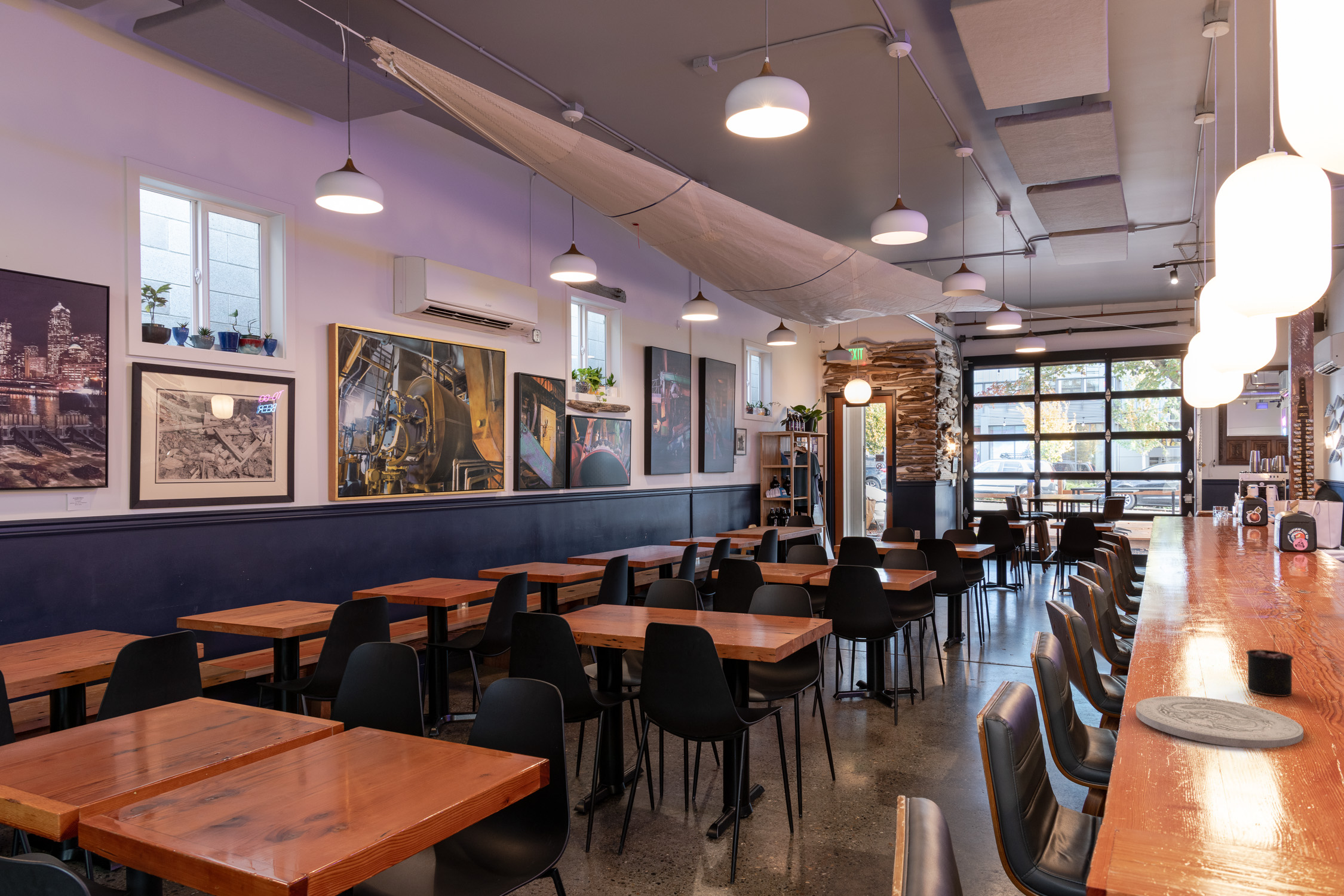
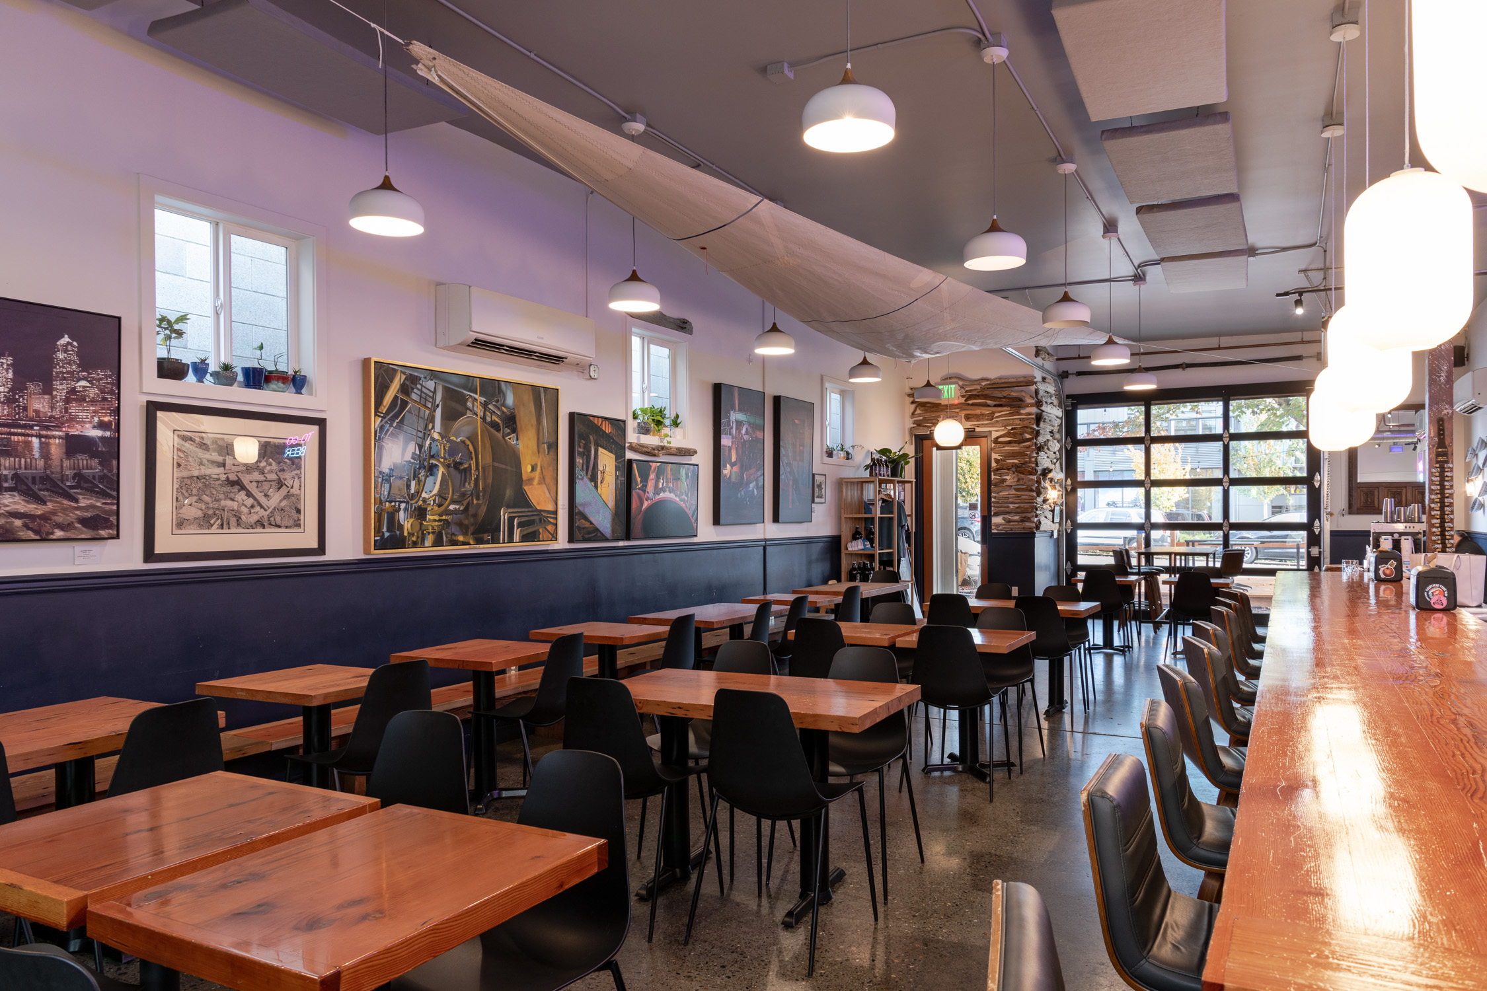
- plate (1216, 720)
- candle (1269, 664)
